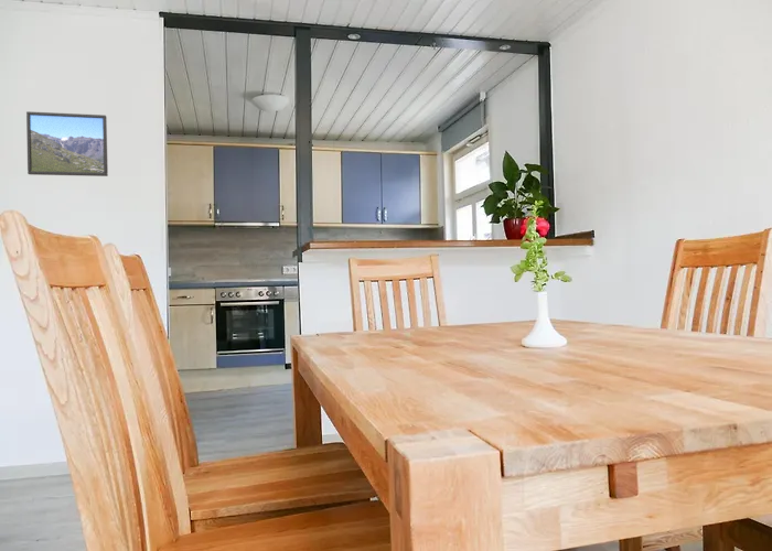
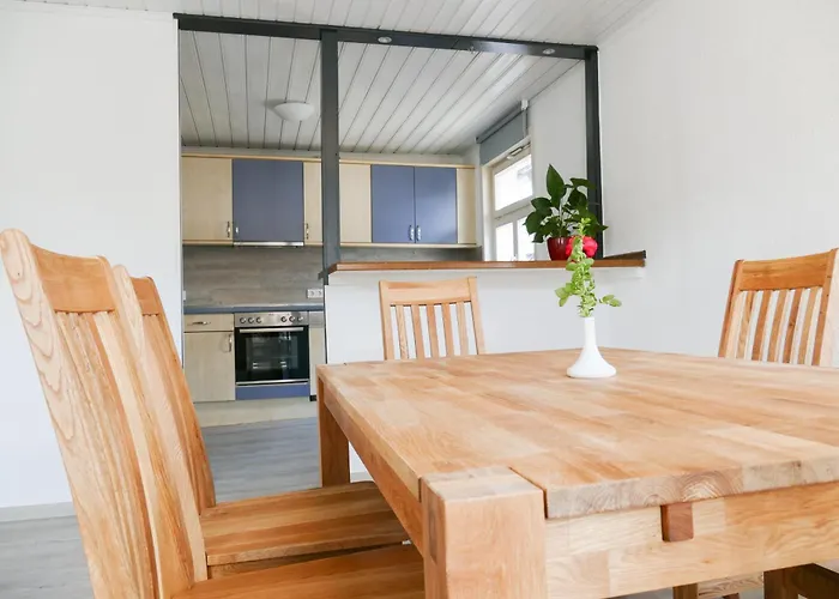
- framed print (67, 144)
